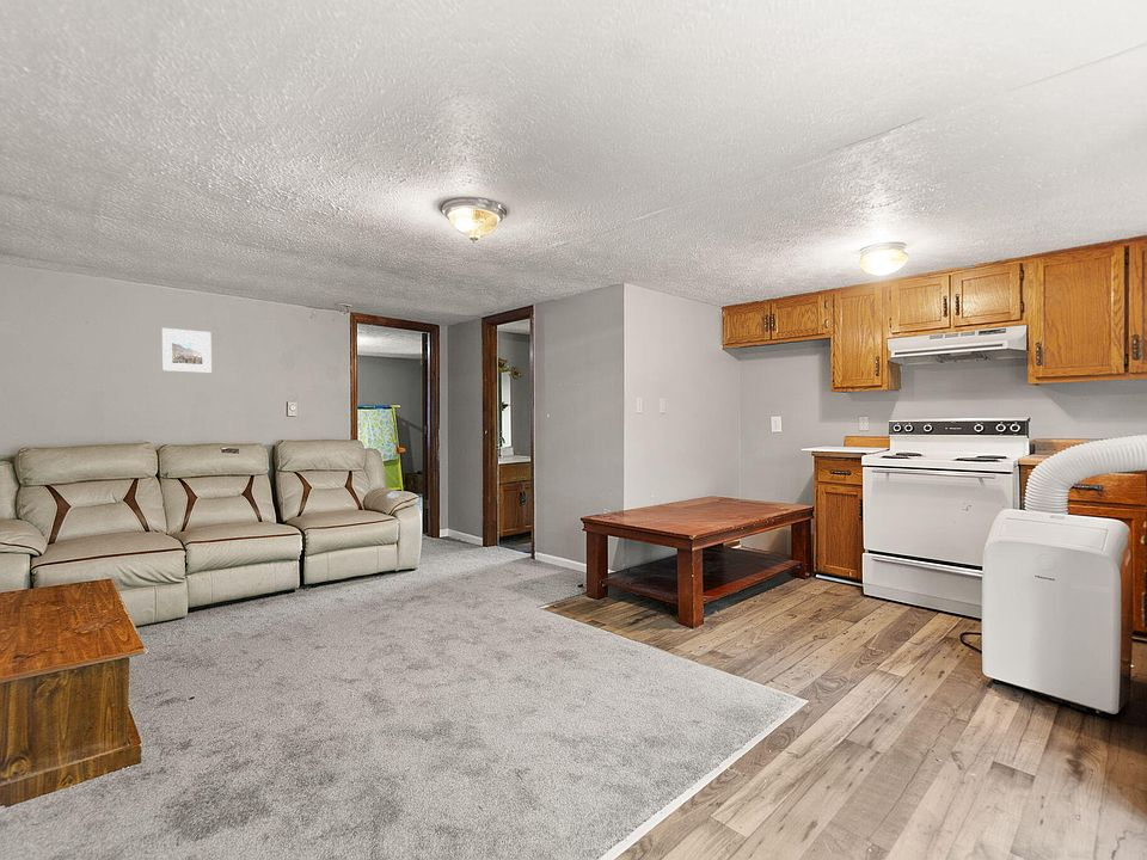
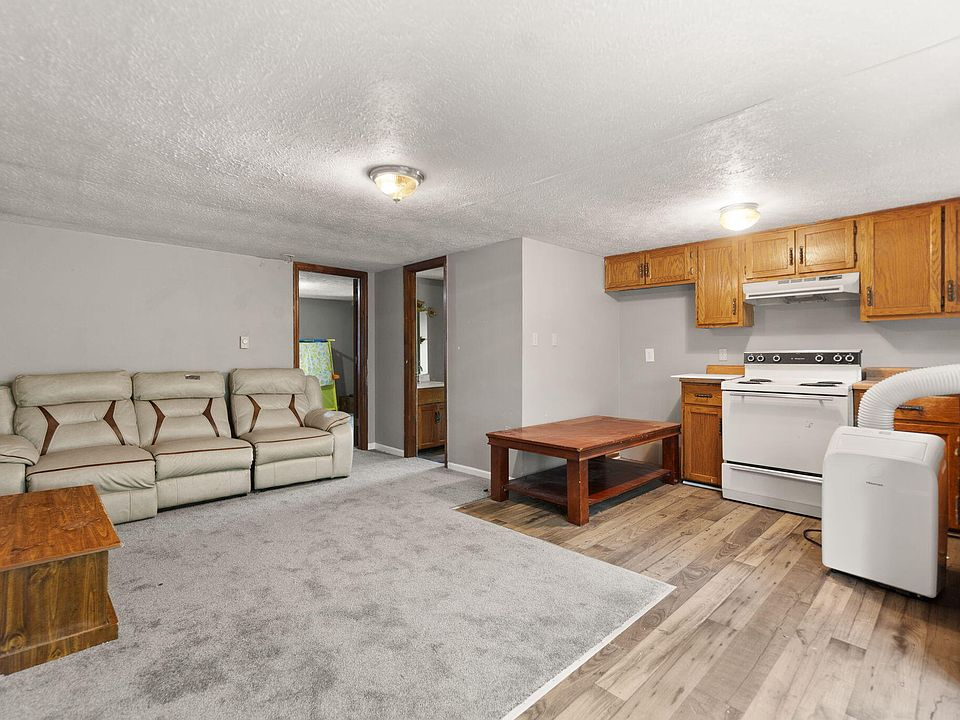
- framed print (186, 350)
